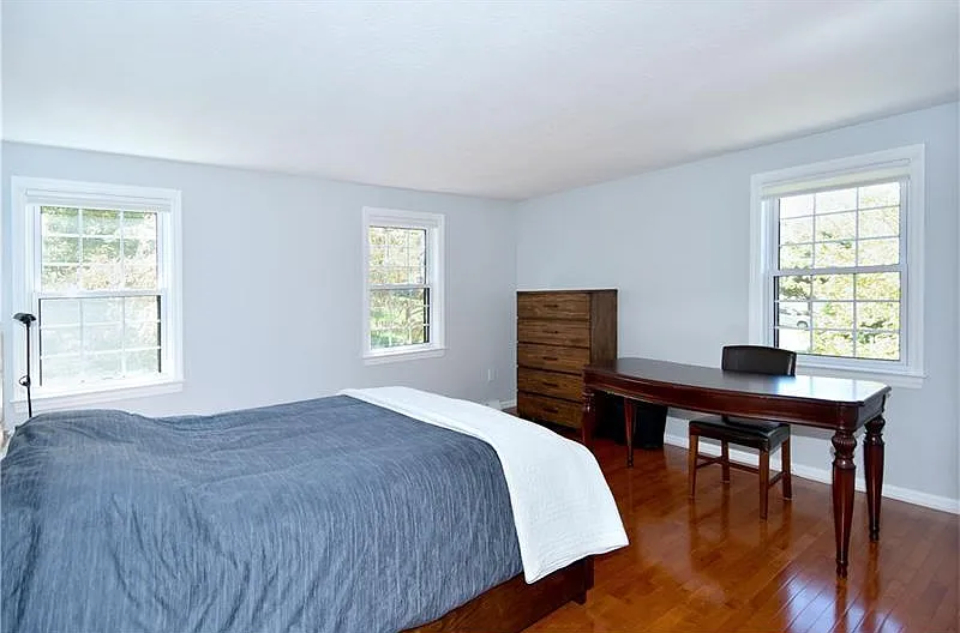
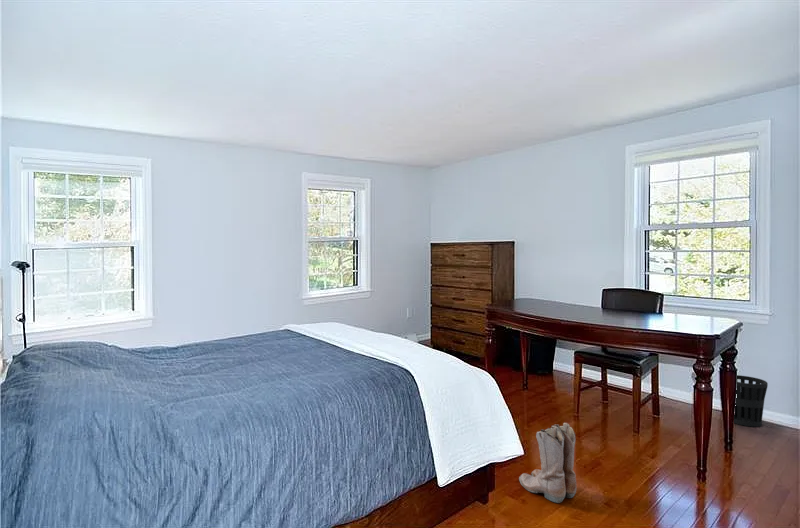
+ wastebasket (744, 400)
+ boots (546, 455)
